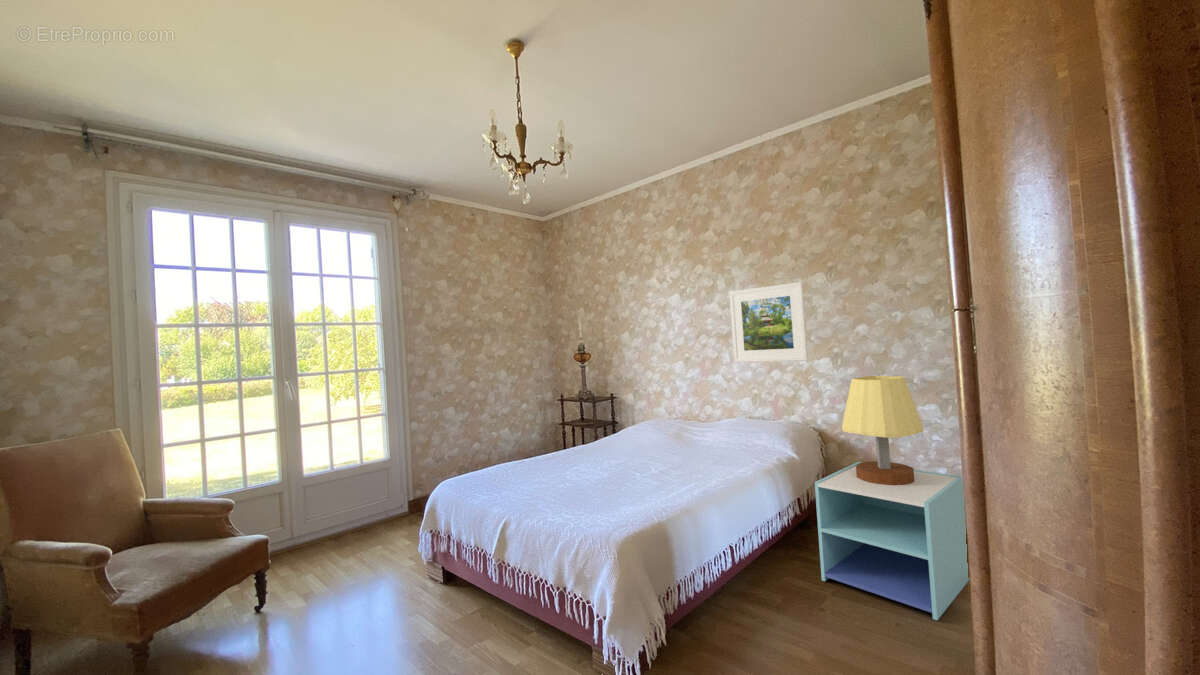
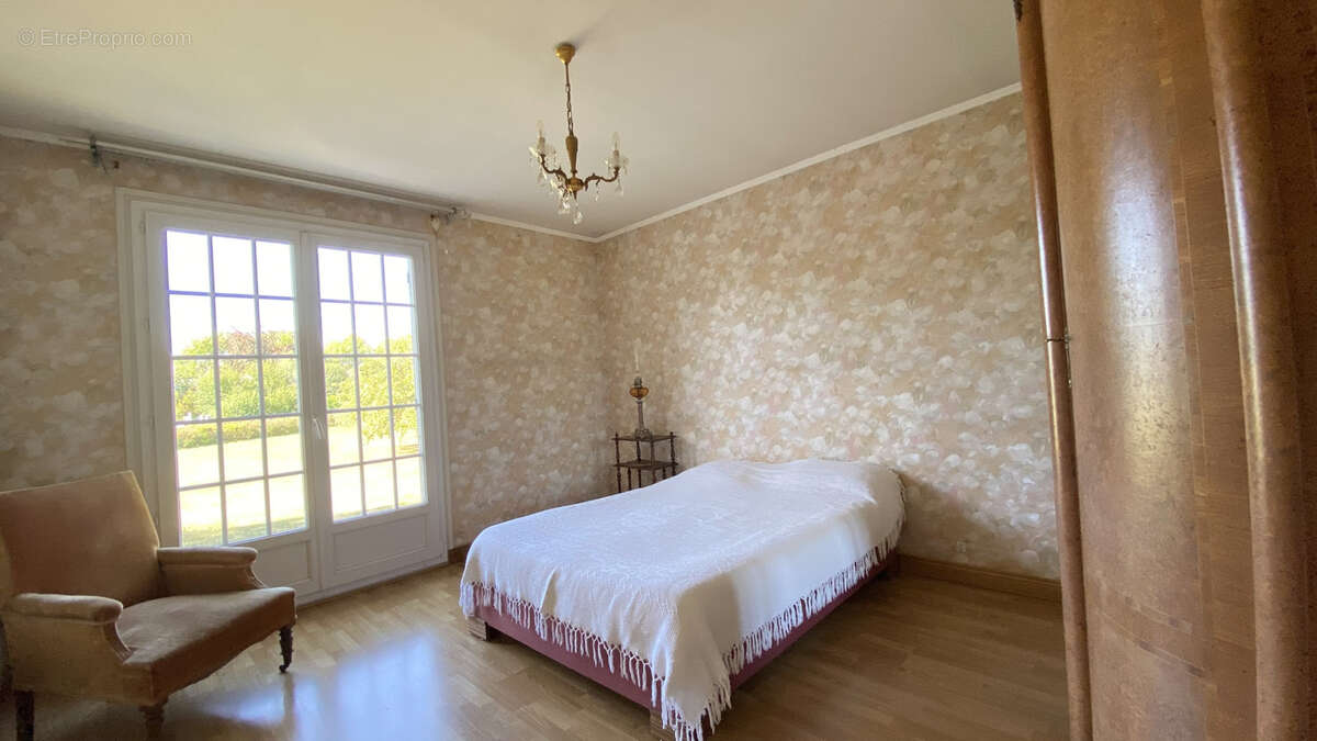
- table lamp (881, 427)
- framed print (766, 324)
- nightstand (891, 529)
